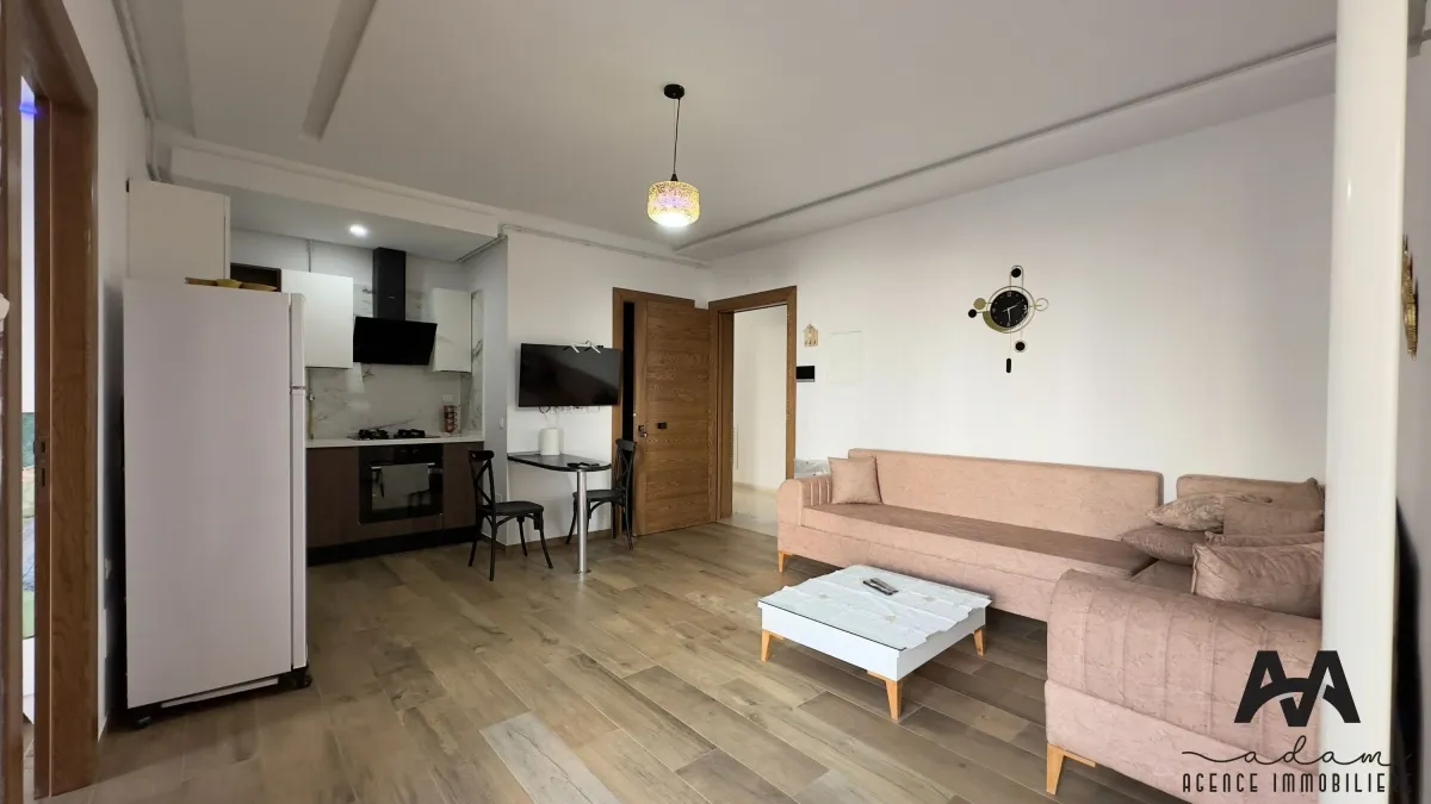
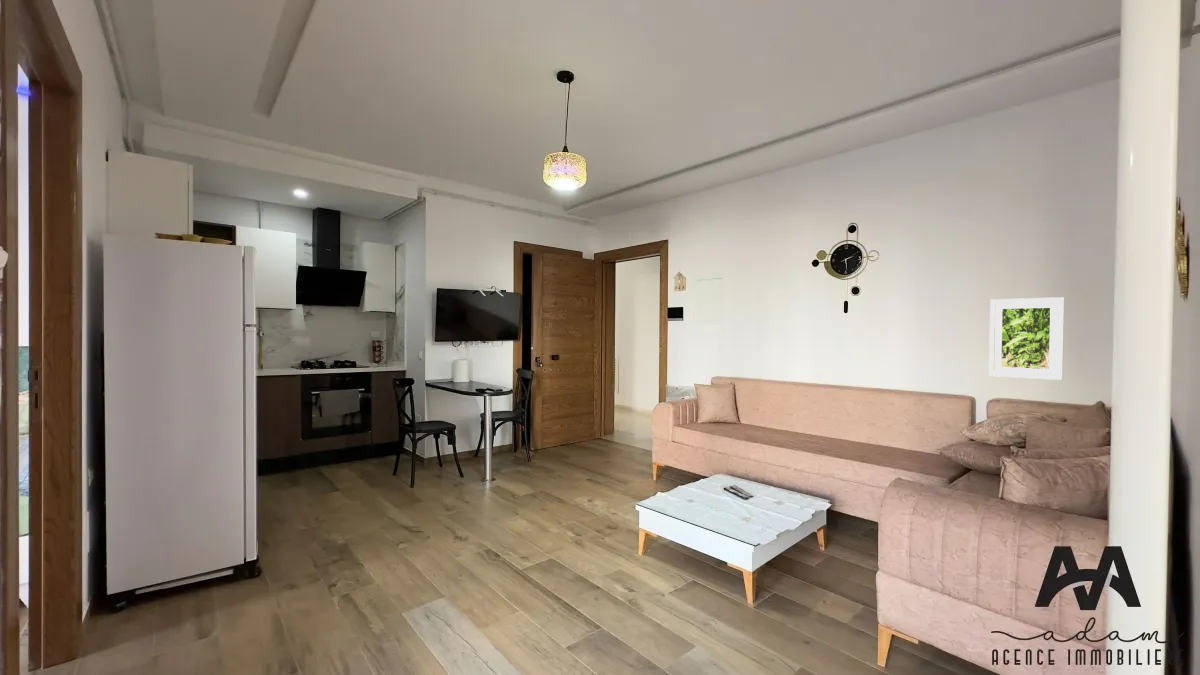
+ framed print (1025, 338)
